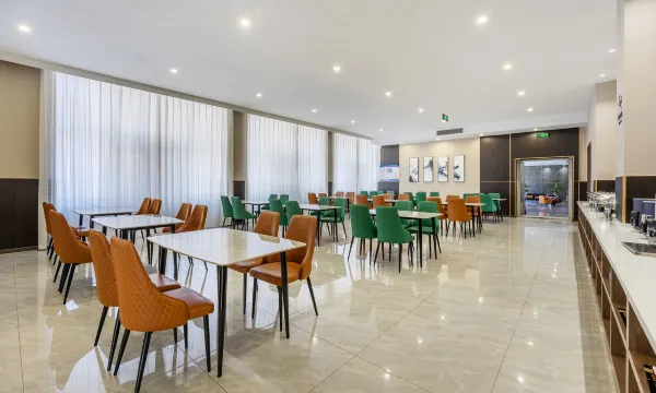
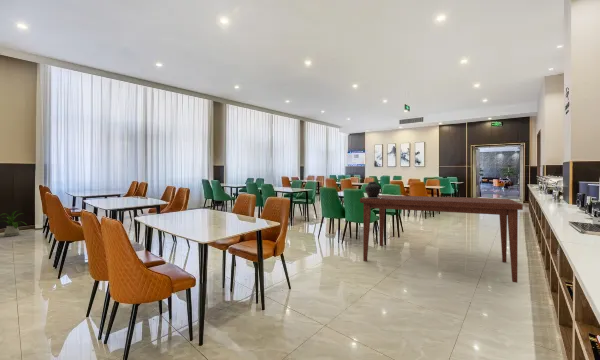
+ ceramic pot (372, 189)
+ dining table (437, 211)
+ house plant (12, 222)
